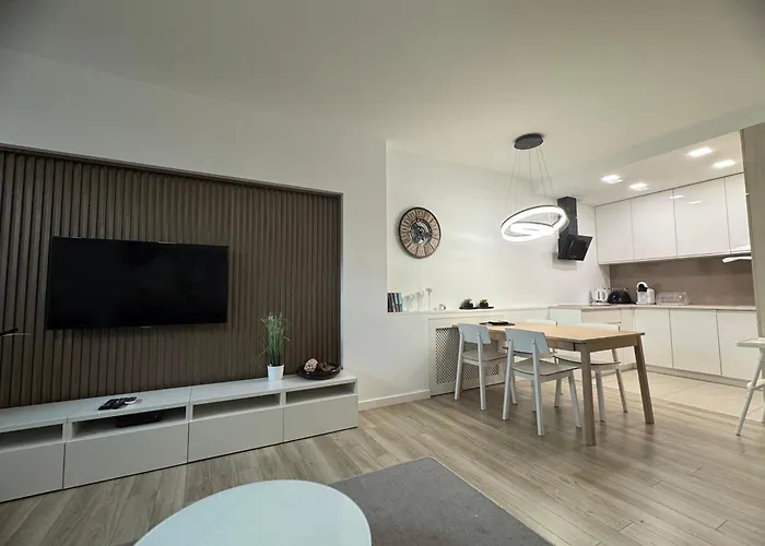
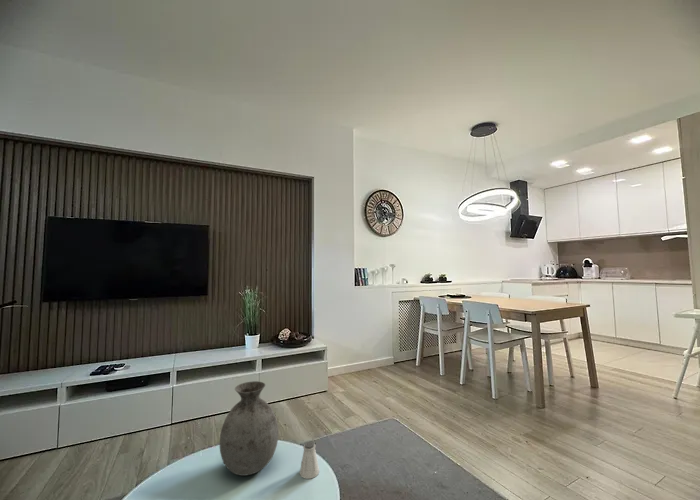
+ saltshaker (309, 458)
+ vase (249, 426)
